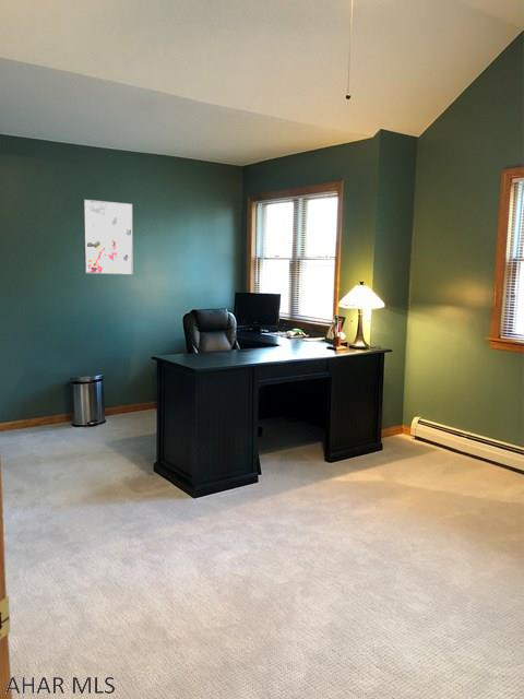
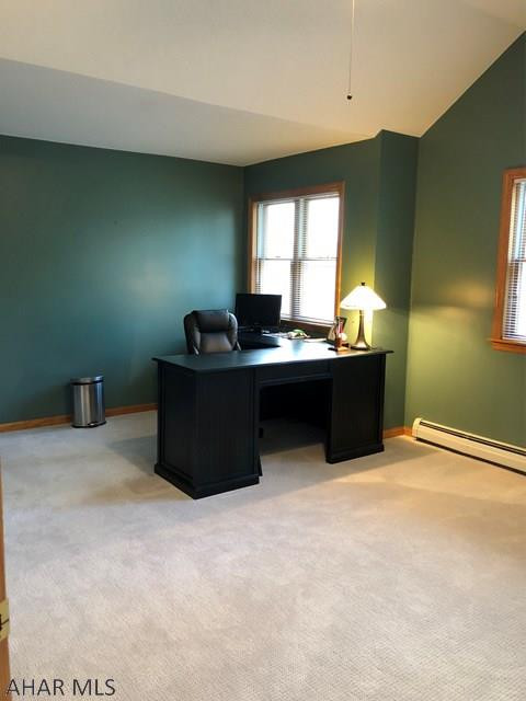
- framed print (108, 238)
